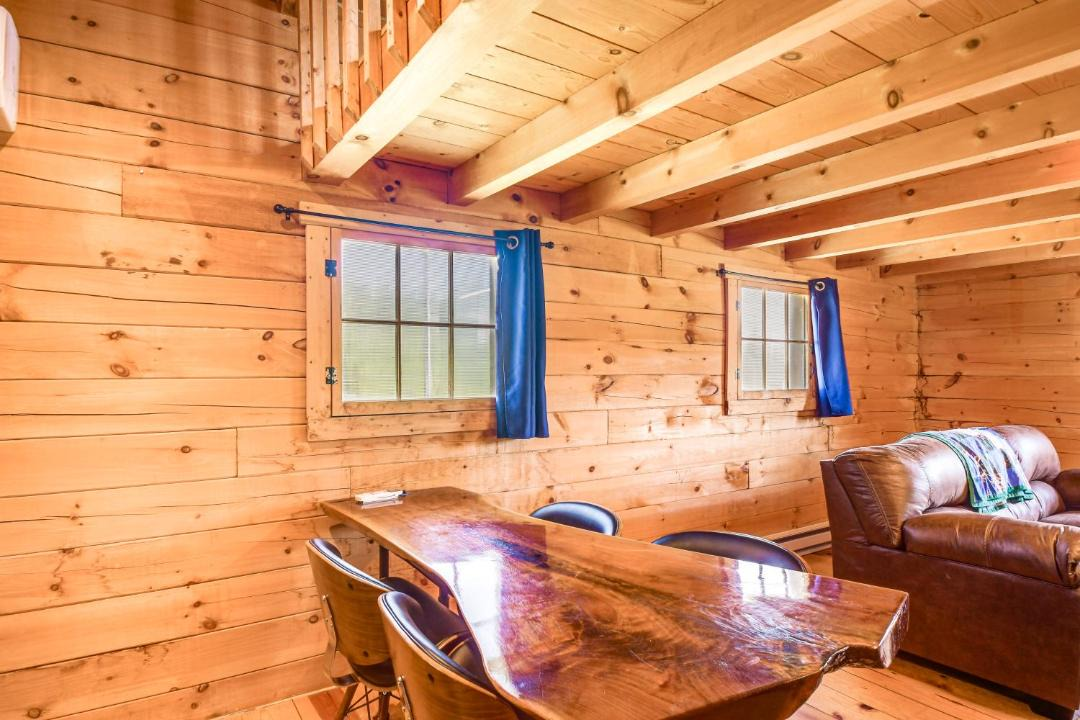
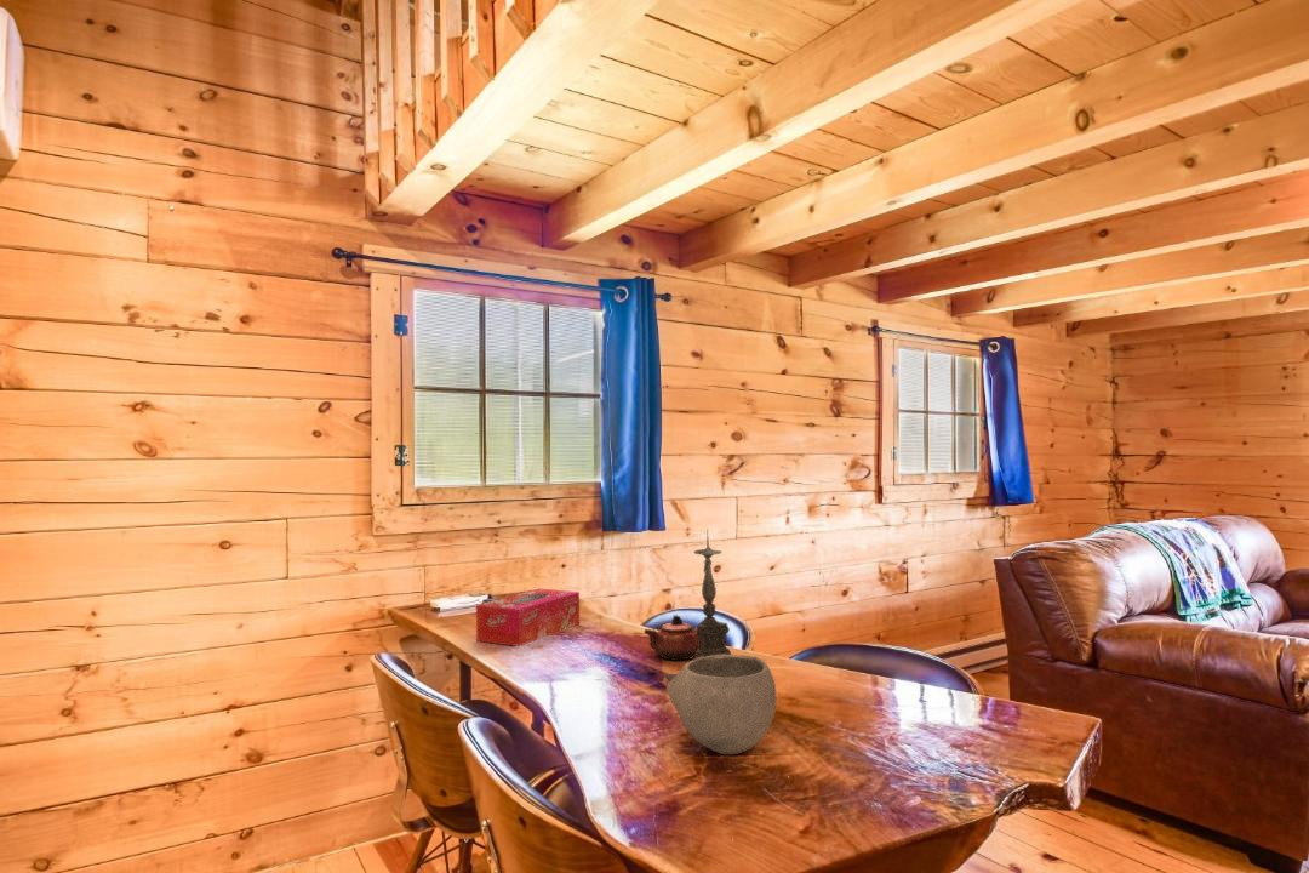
+ bowl (721, 704)
+ tissue box (530, 615)
+ candle holder (709, 604)
+ teapot (679, 634)
